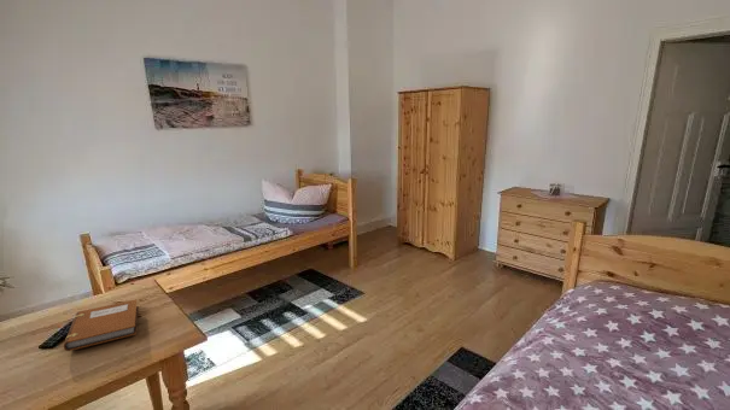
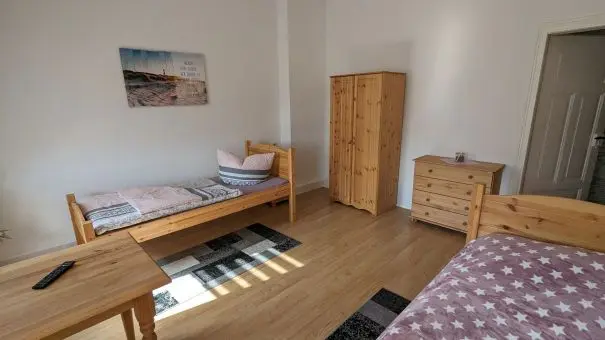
- notebook (104, 322)
